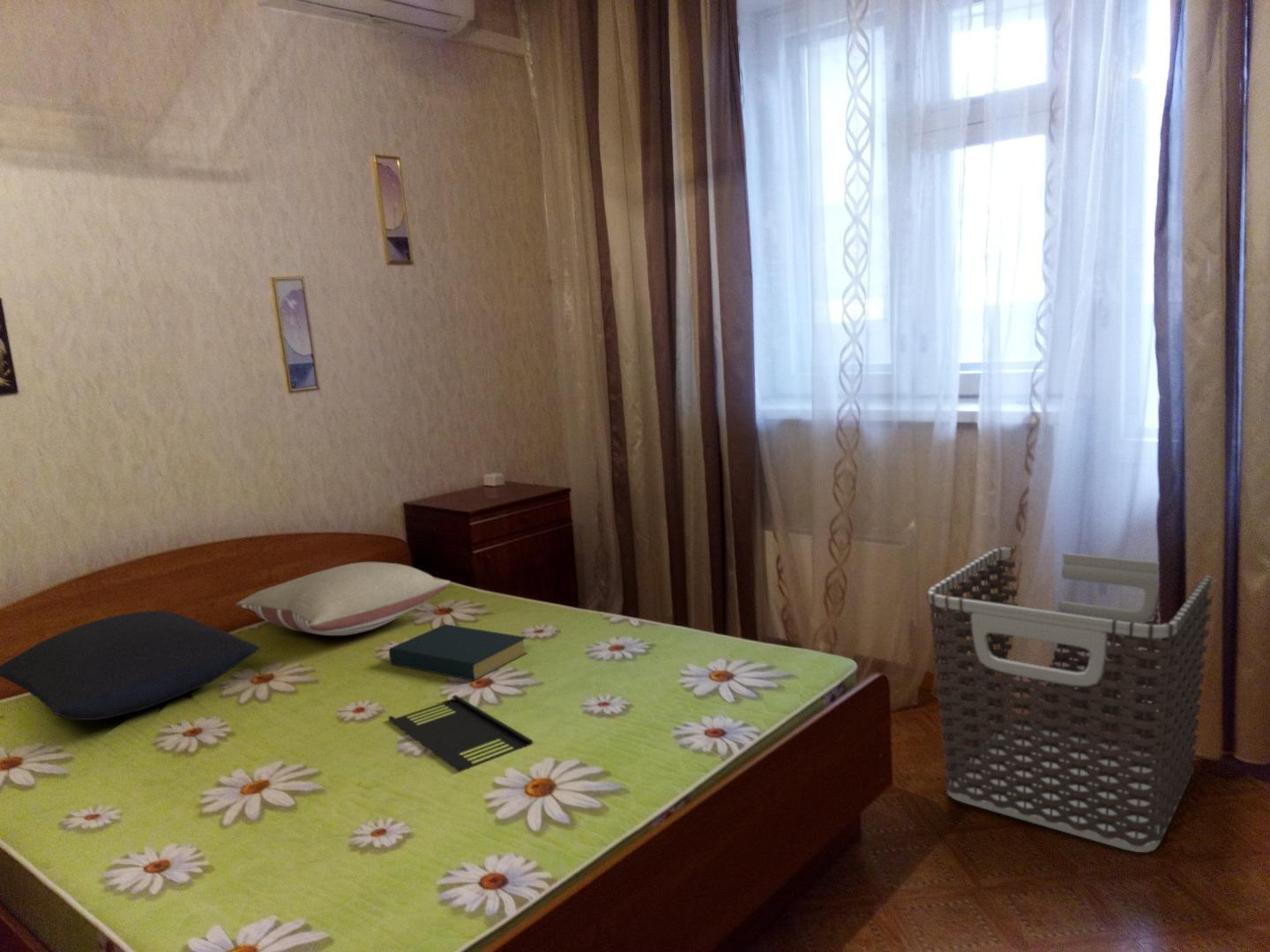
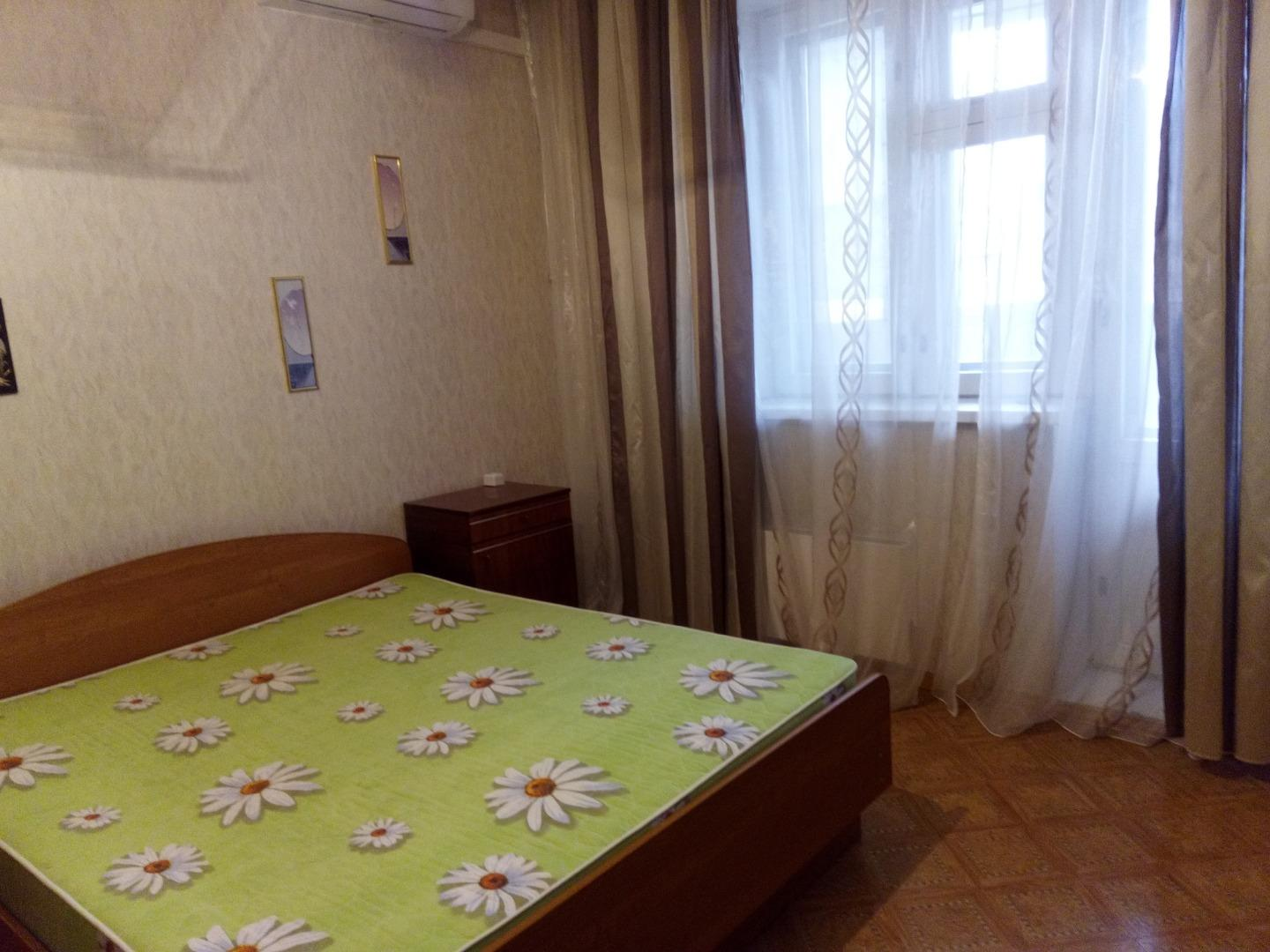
- clothes hamper (1069, 683)
- tray (457, 730)
- hardback book (458, 651)
- pillow (343, 595)
- pillow (130, 661)
